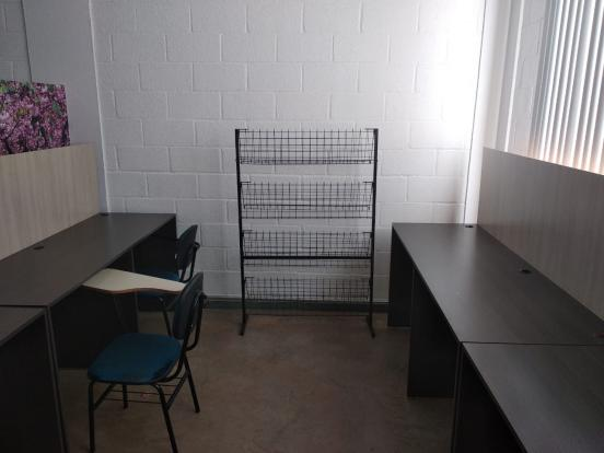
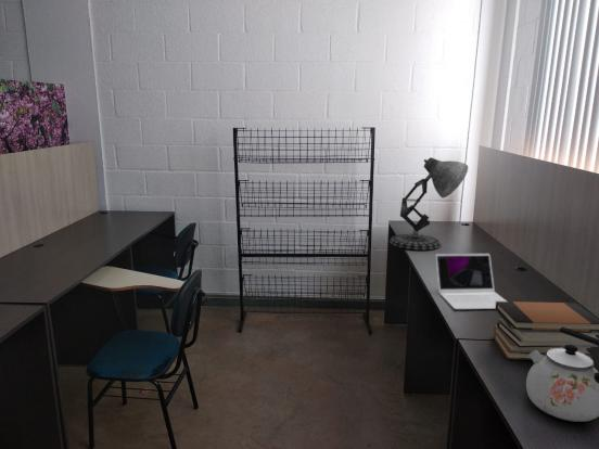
+ kettle (566, 369)
+ desk lamp (422, 196)
+ laptop (473, 278)
+ book stack (544, 331)
